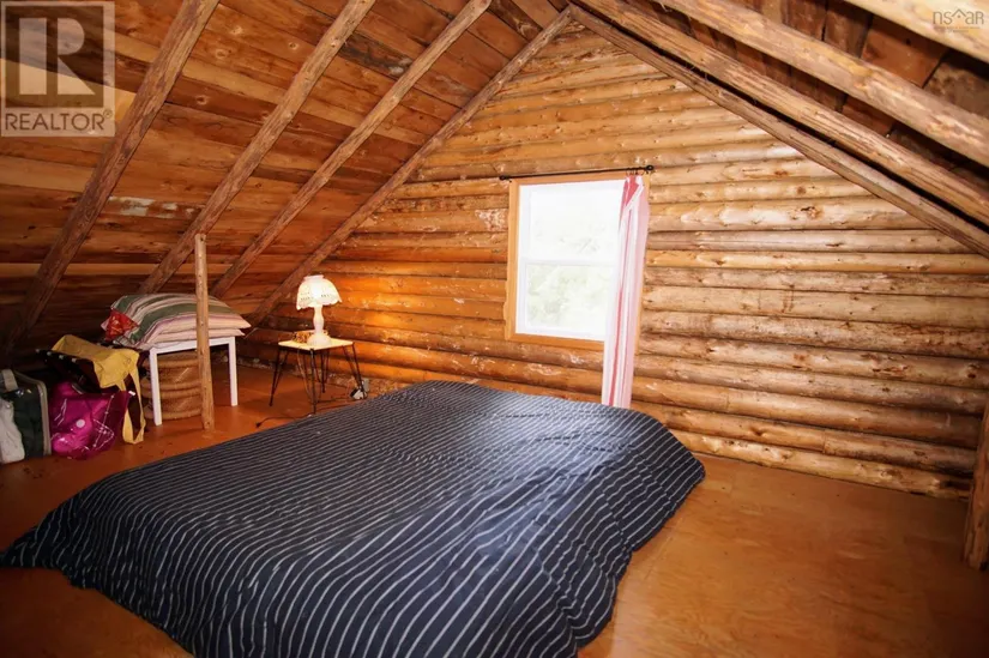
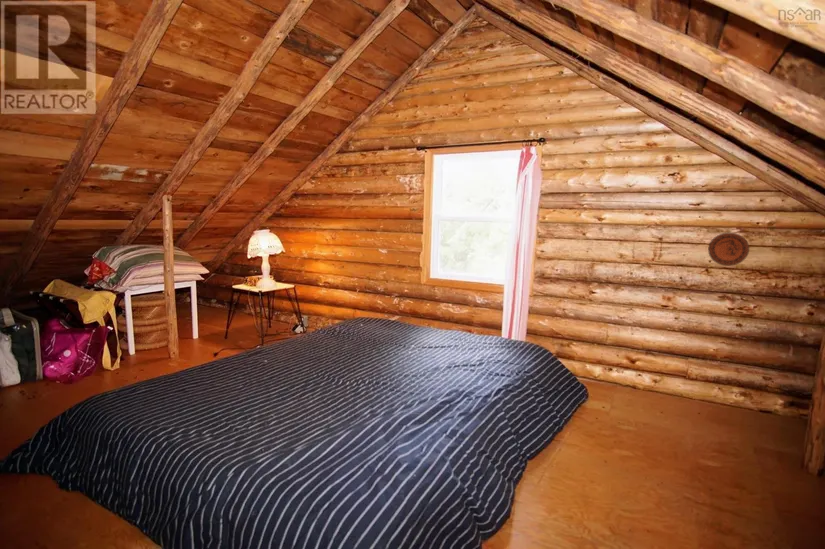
+ decorative plate (728, 249)
